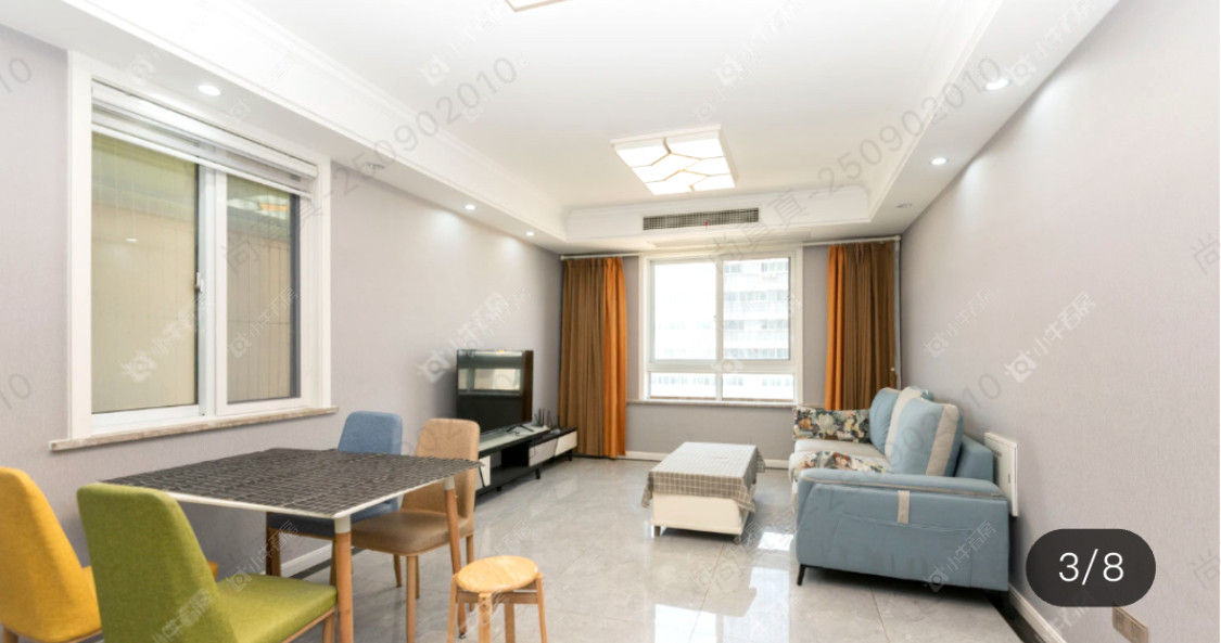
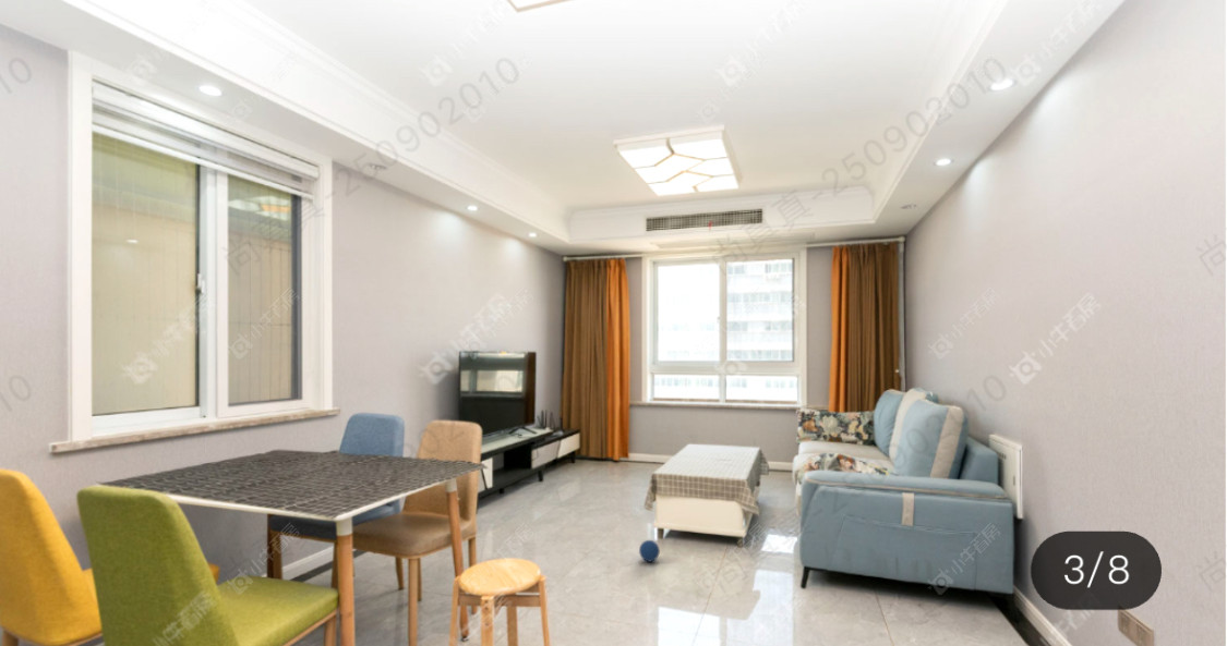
+ ball (649, 550)
